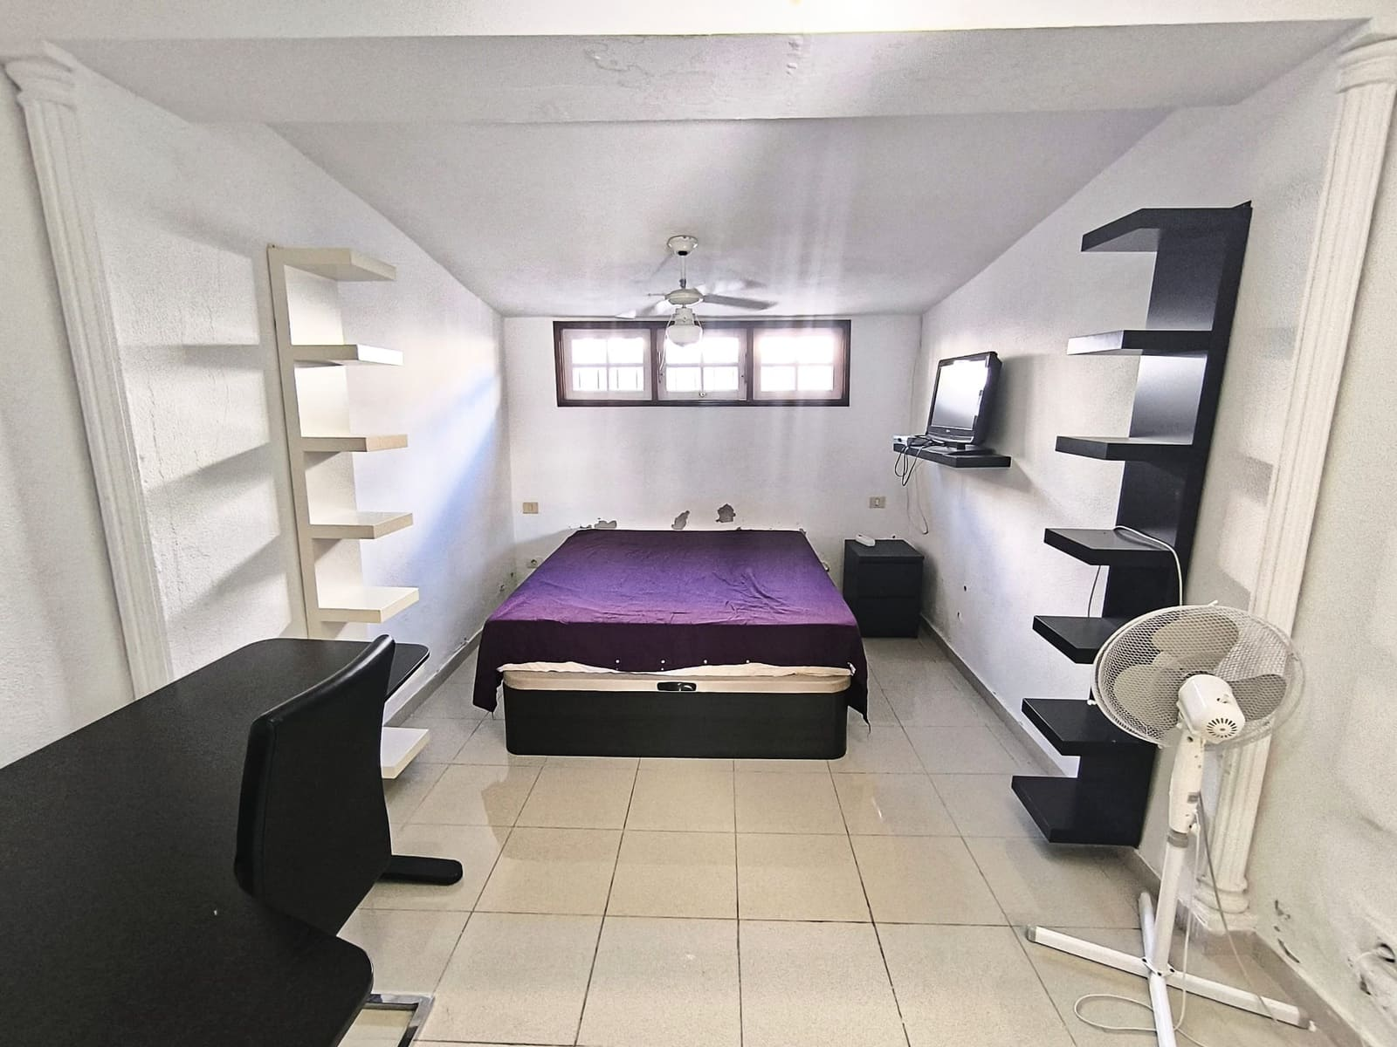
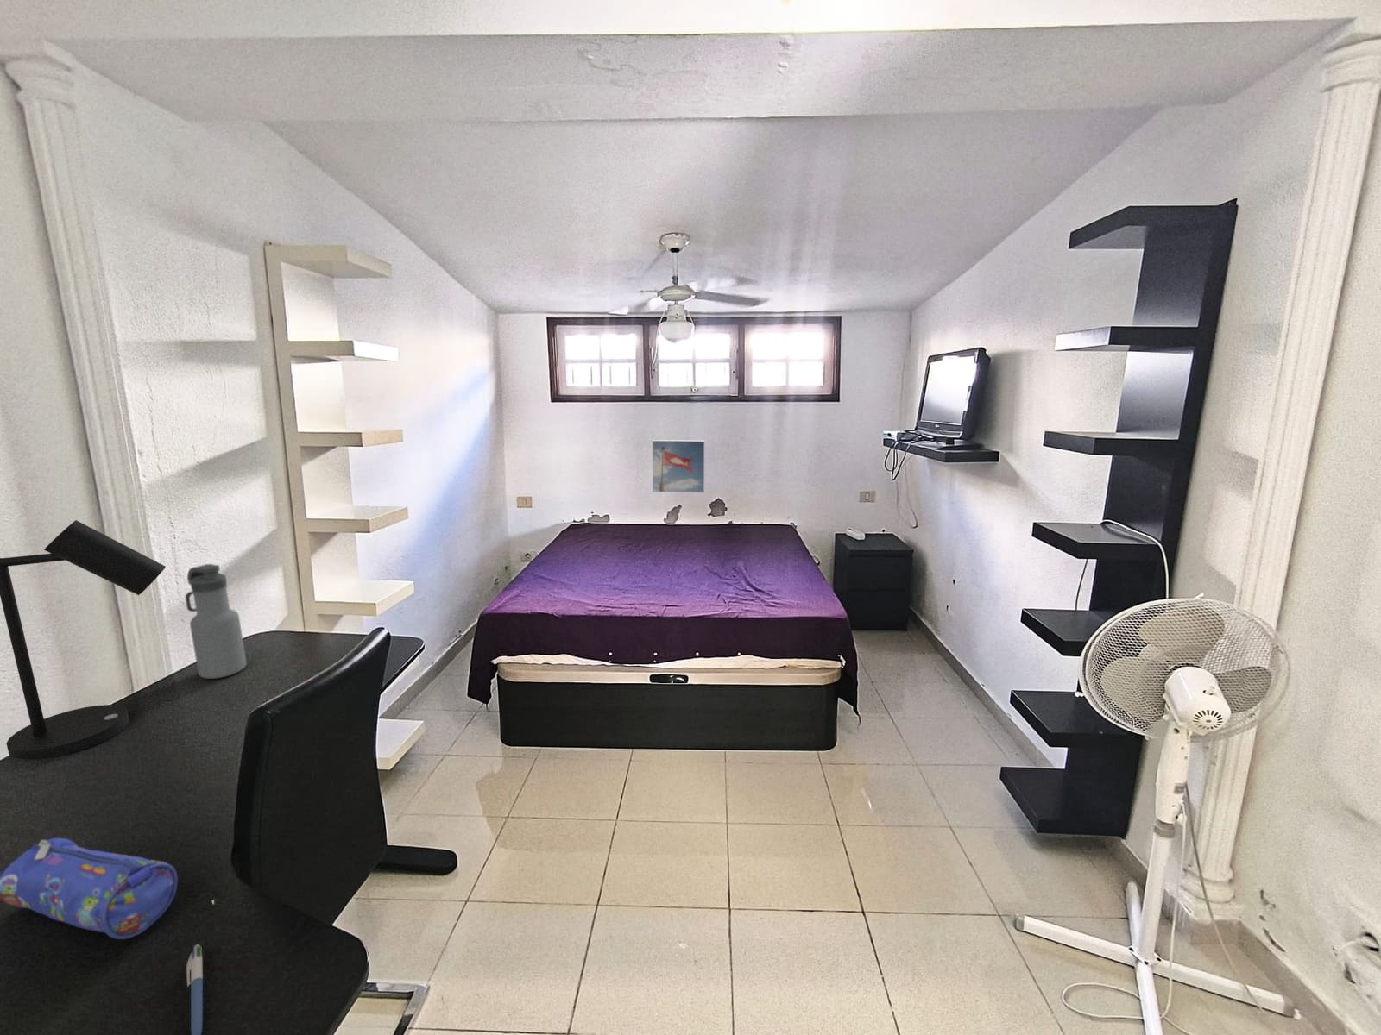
+ water bottle (214, 620)
+ desk lamp (108, 581)
+ pen (195, 992)
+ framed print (679, 465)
+ pencil case (88, 883)
